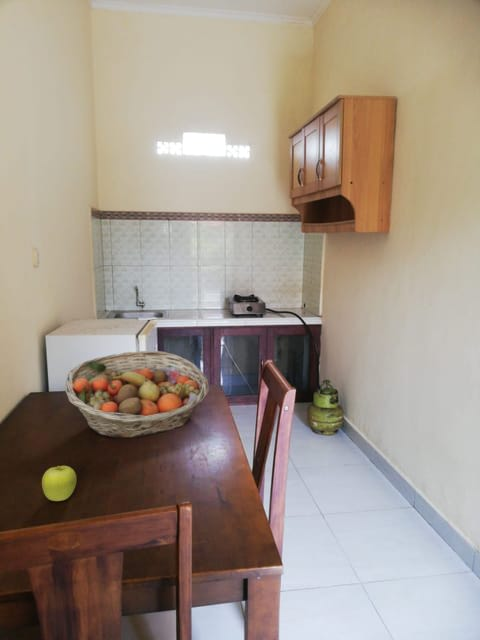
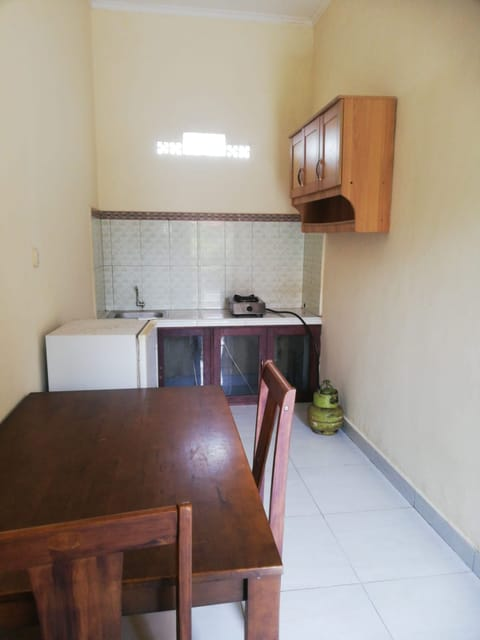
- fruit basket (139, 391)
- fruit (59, 482)
